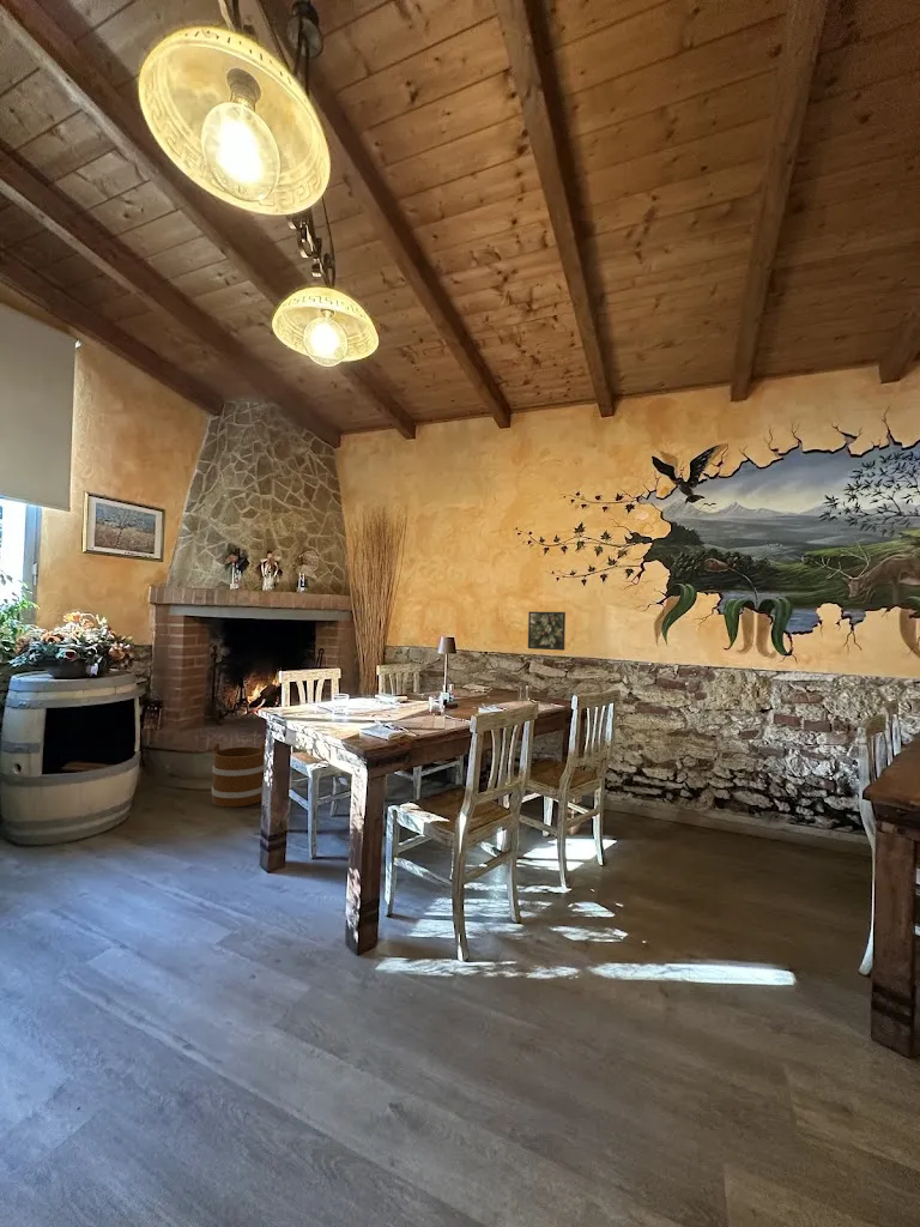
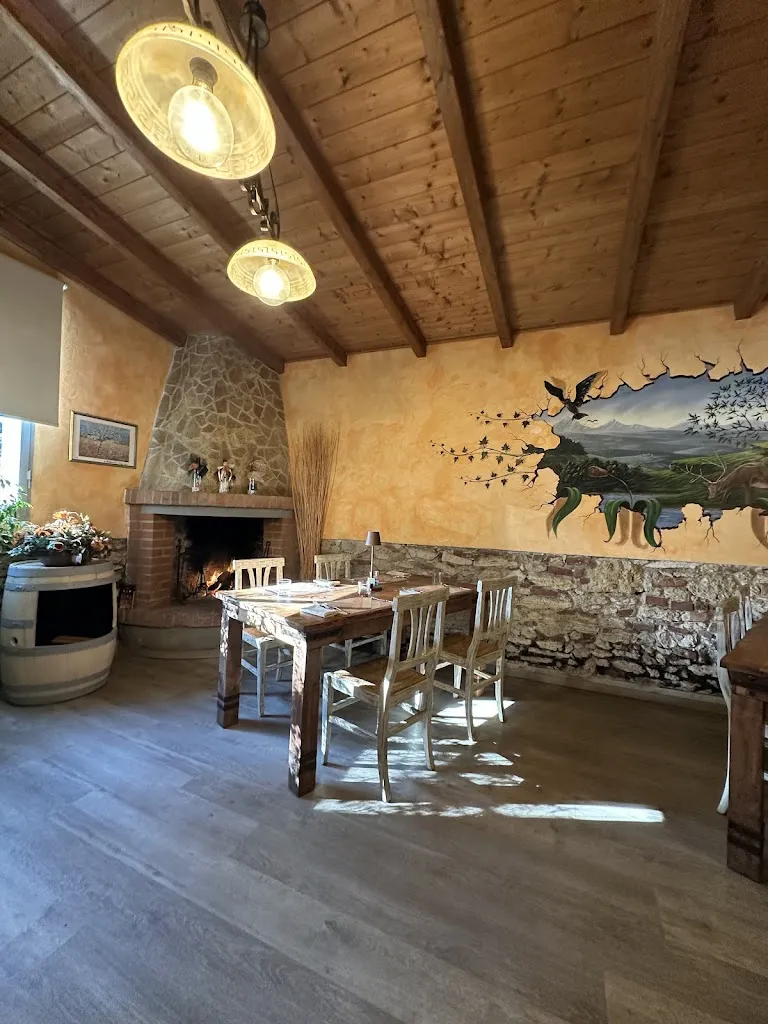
- bucket (238, 770)
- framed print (546, 630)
